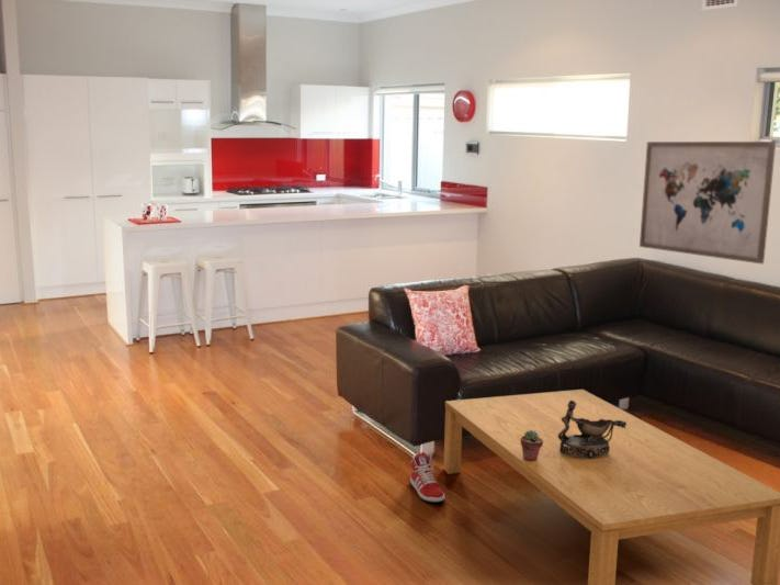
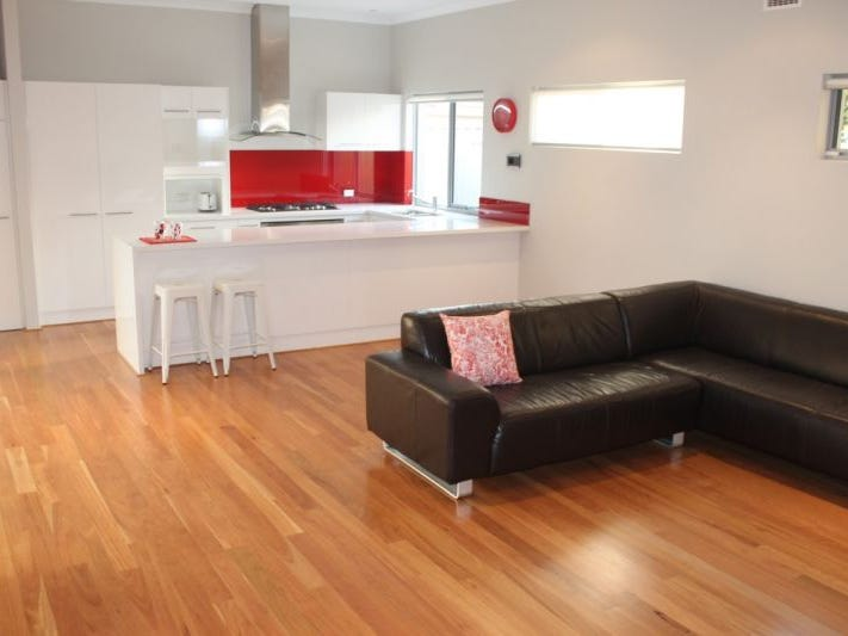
- wall art (701, 199)
- sneaker (426, 475)
- decorative bowl (590, 425)
- potted succulent (531, 443)
- coffee table (587, 482)
